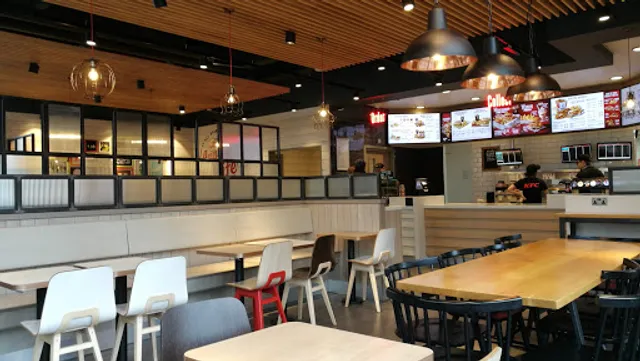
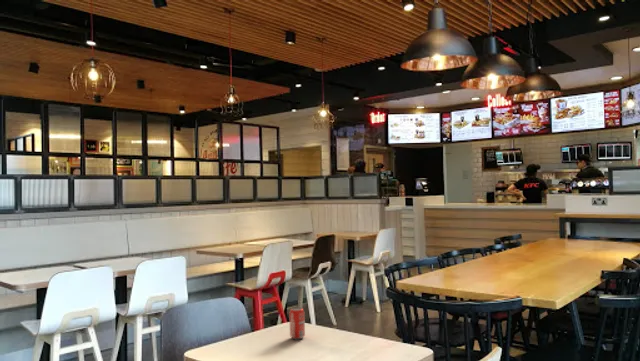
+ beverage can (297, 323)
